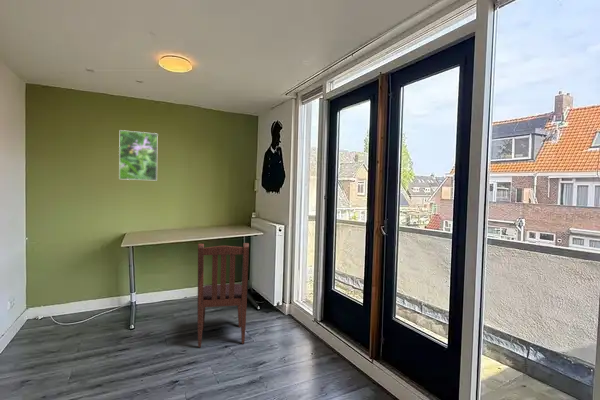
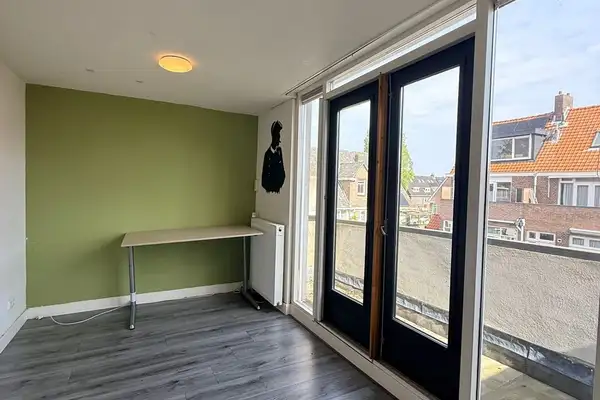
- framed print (138, 156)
- chair (222, 289)
